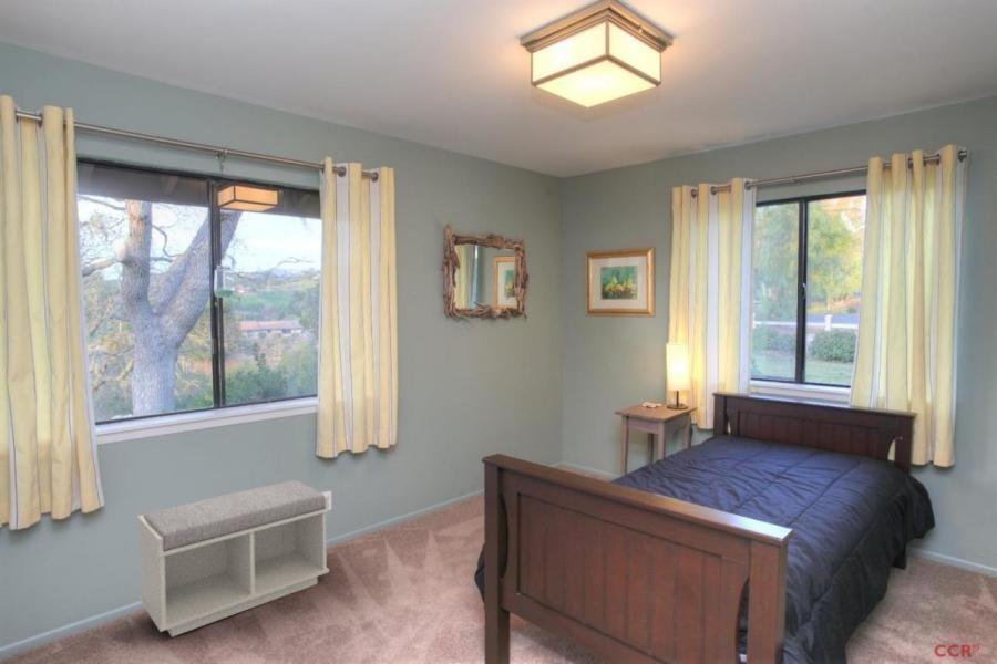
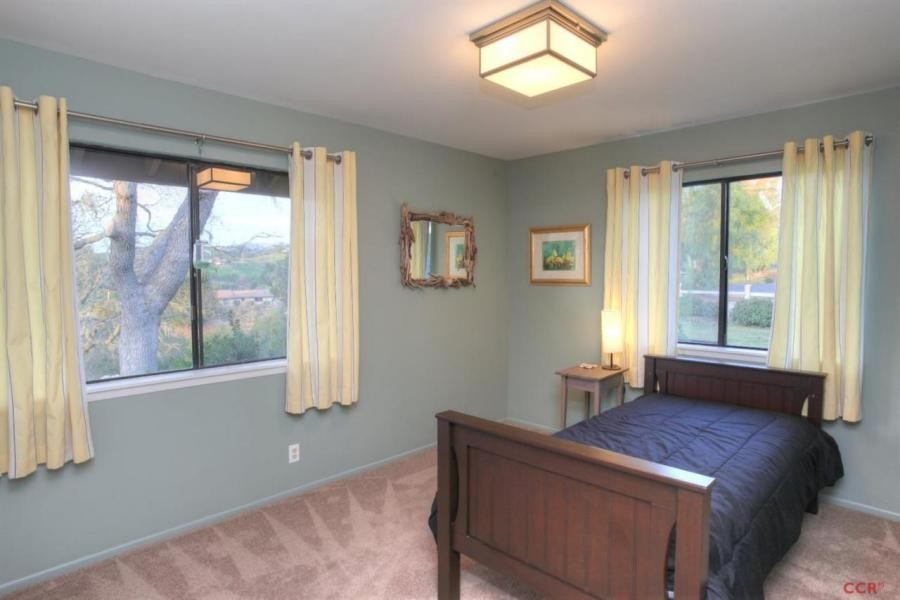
- bench (238, 548)
